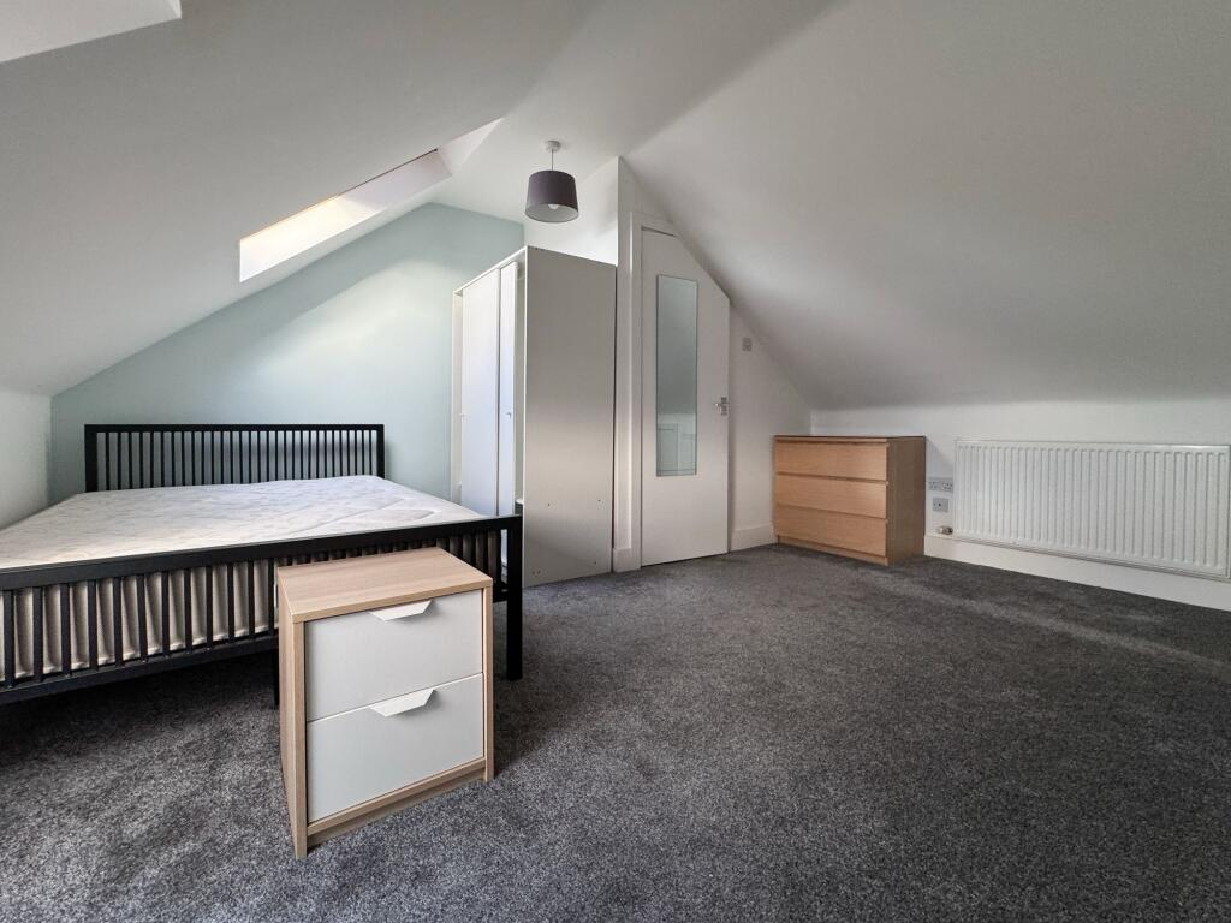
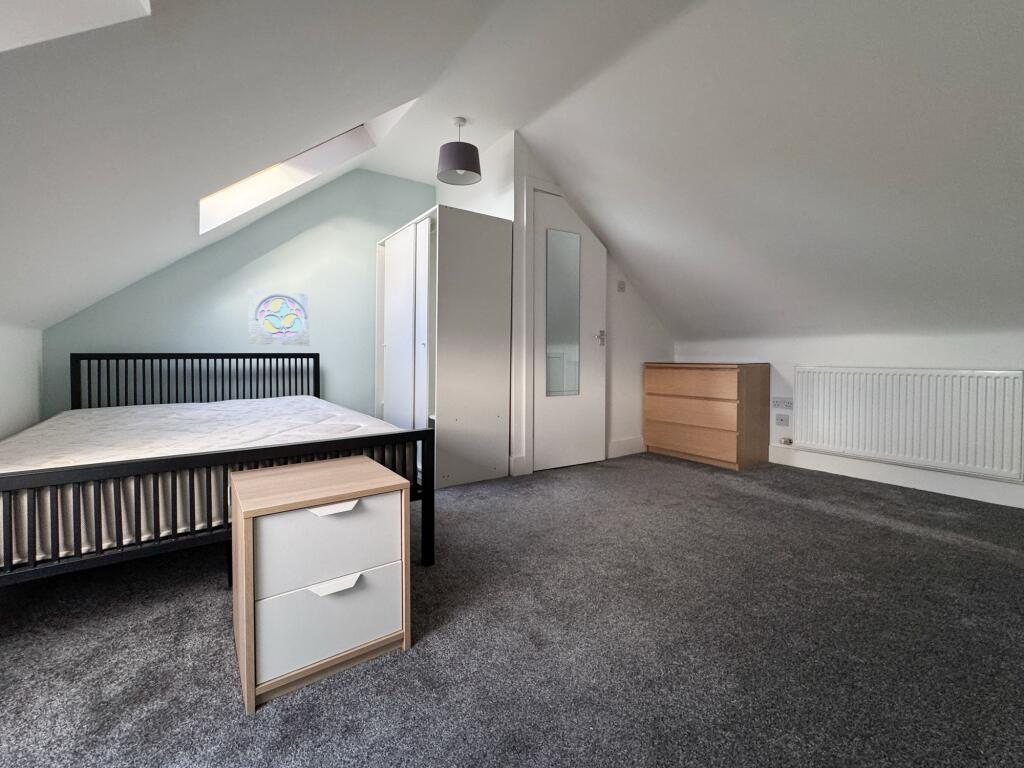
+ wall ornament (279, 318)
